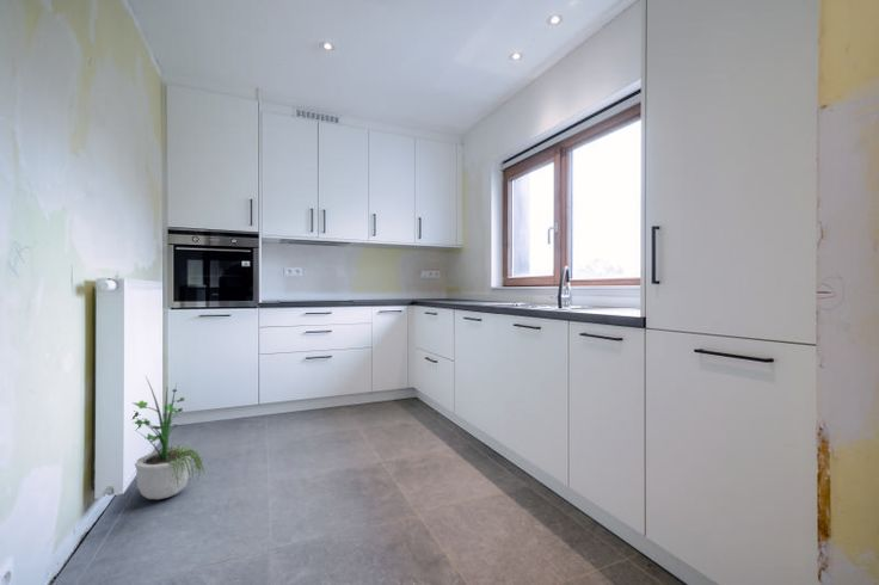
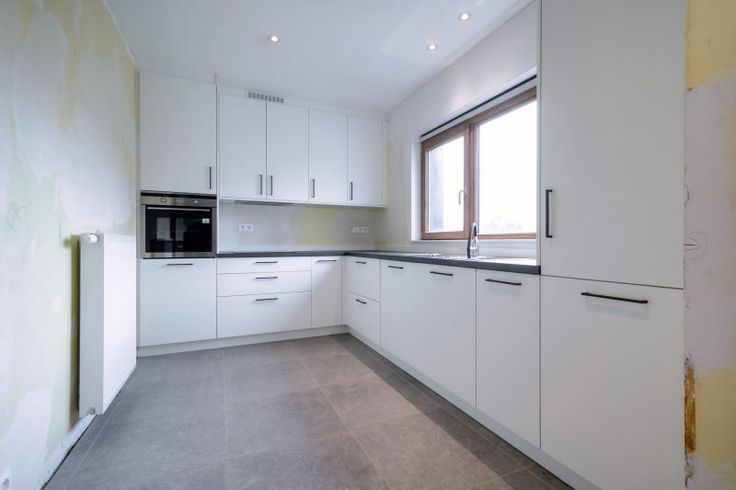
- potted plant (165, 426)
